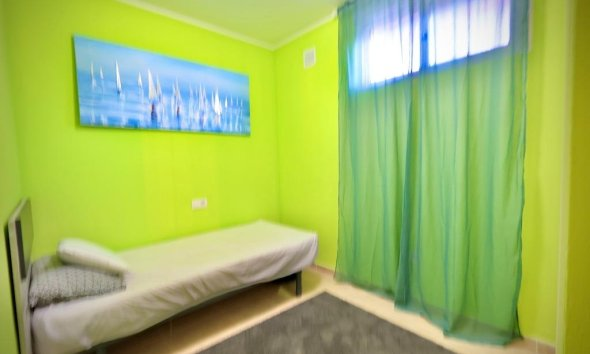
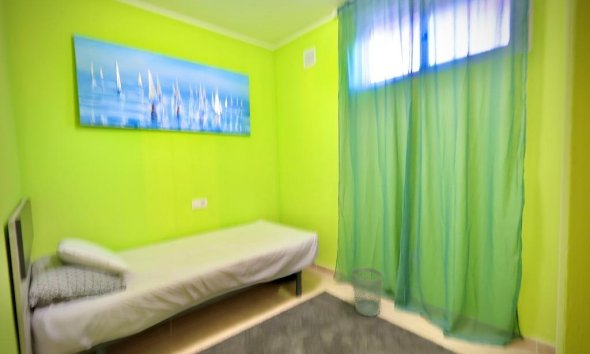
+ wastebasket (367, 291)
